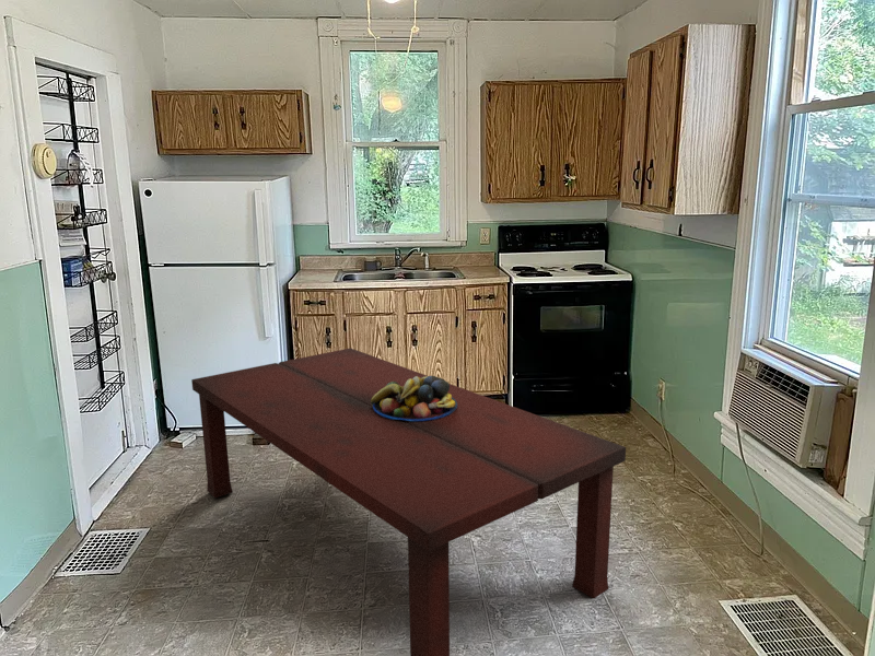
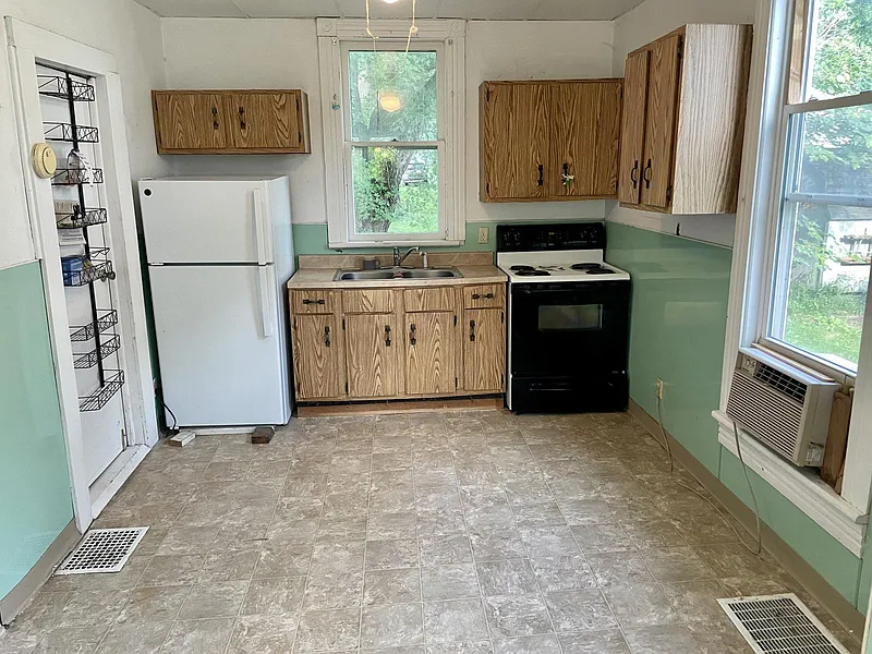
- dining table (377, 472)
- fruit bowl (413, 391)
